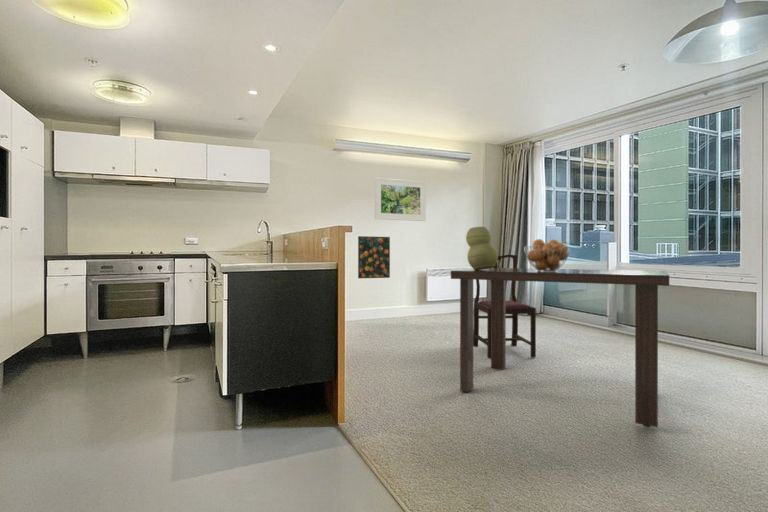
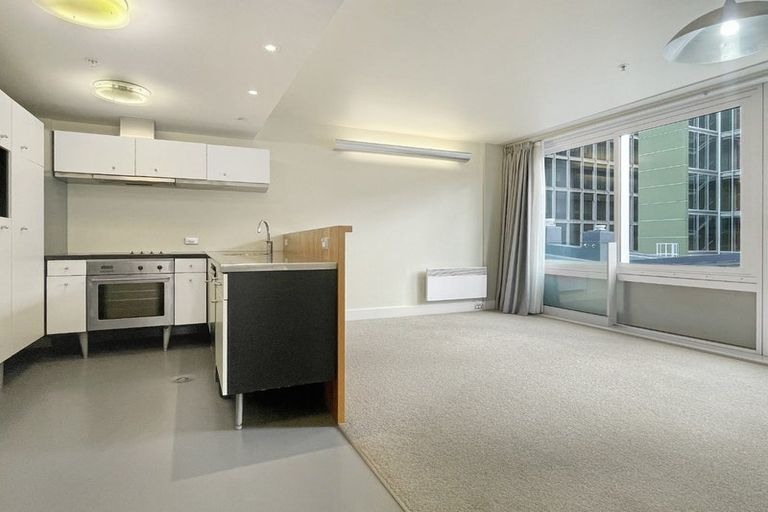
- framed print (374, 257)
- dining chair (506, 302)
- fruit basket (546, 254)
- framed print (400, 199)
- vase (481, 248)
- dining table (566, 282)
